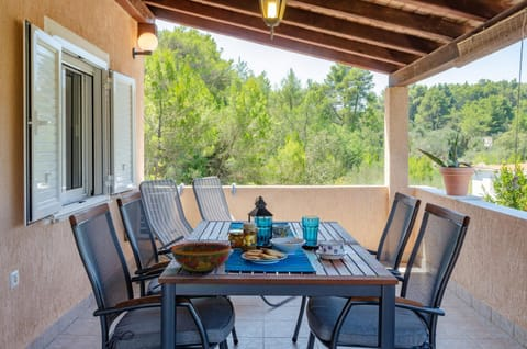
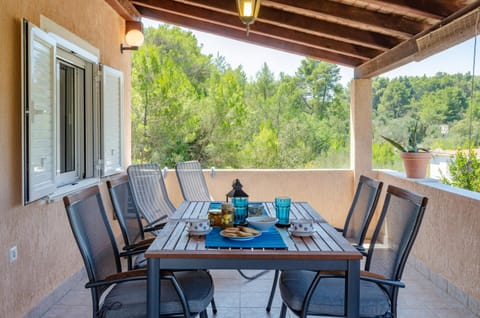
- bowl (201, 258)
